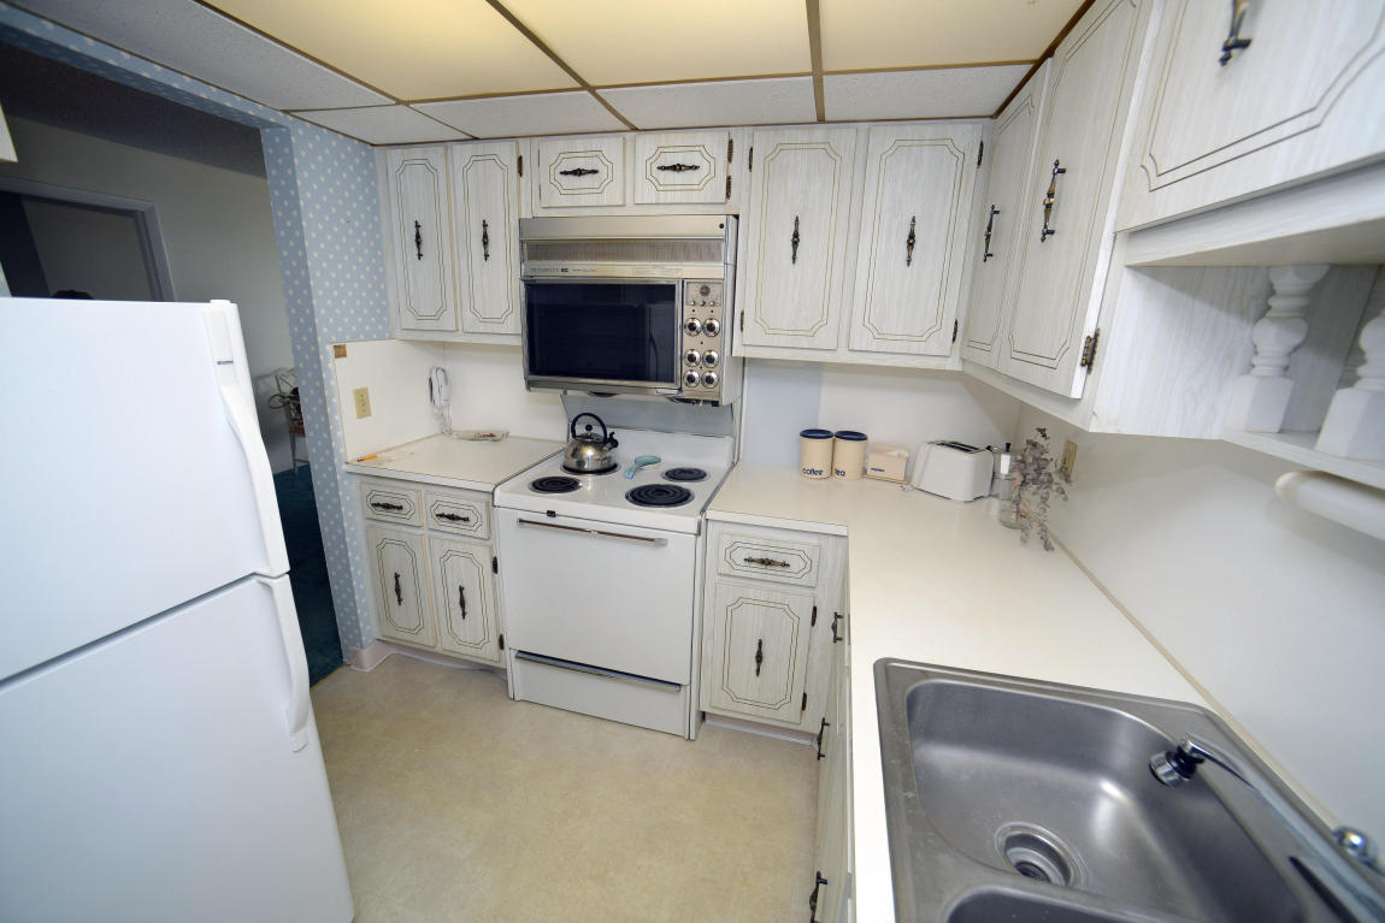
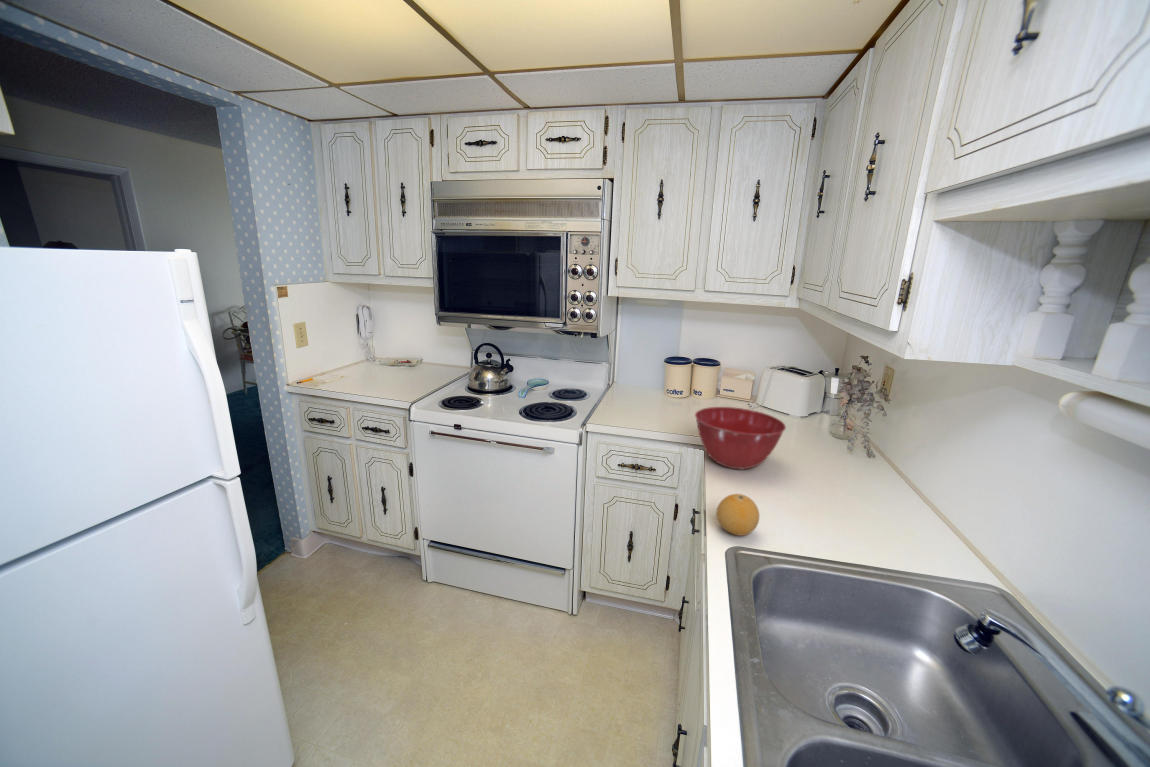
+ fruit (738, 514)
+ mixing bowl (736, 440)
